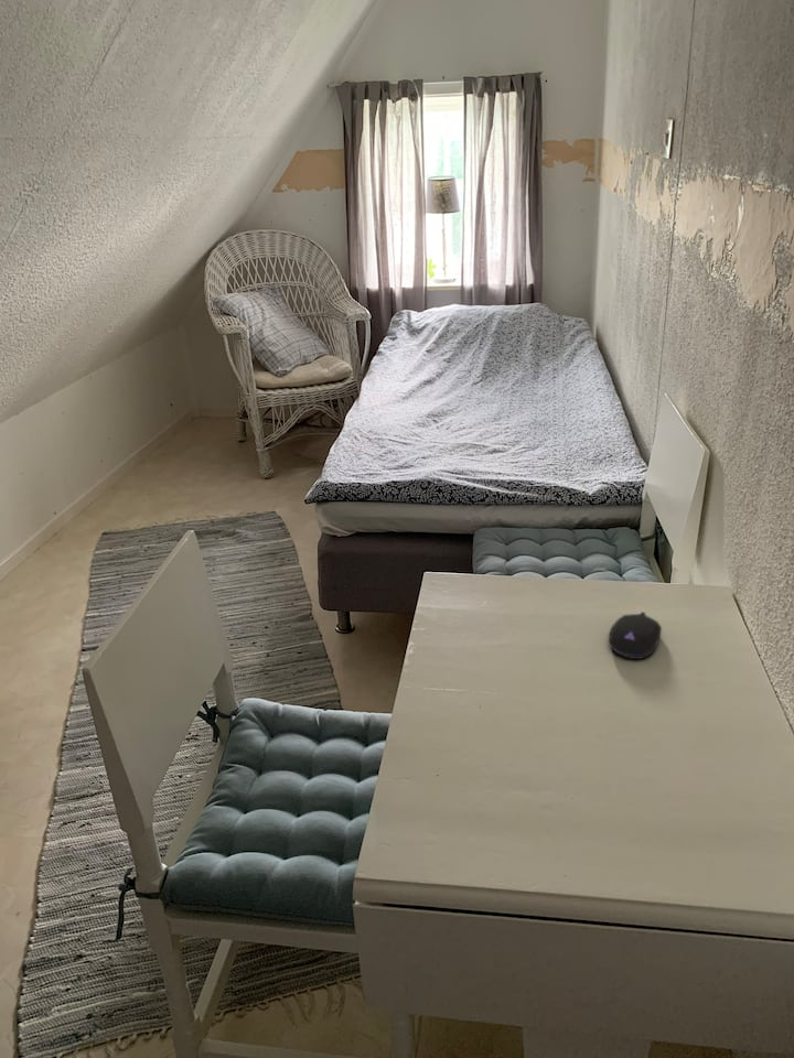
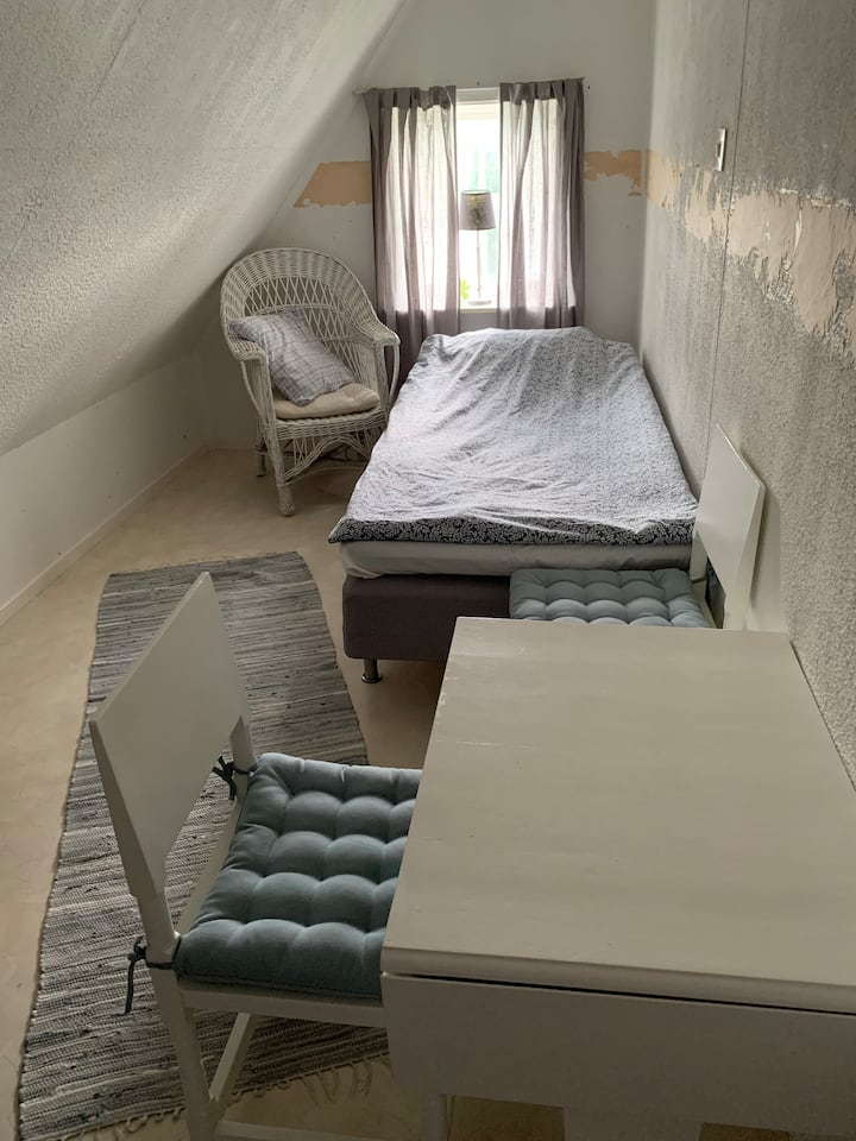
- computer mouse (635, 630)
